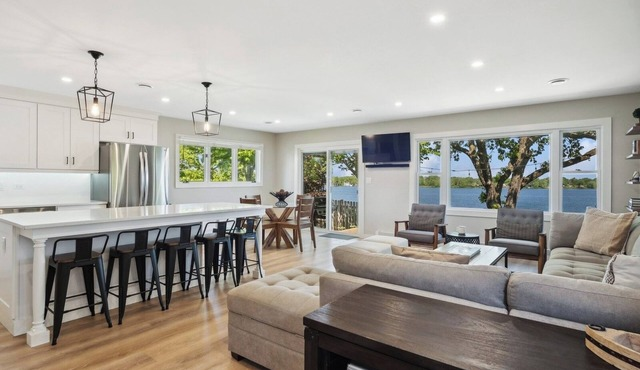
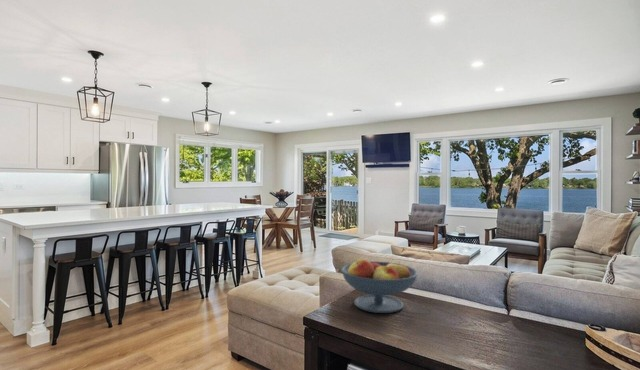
+ fruit bowl (378, 280)
